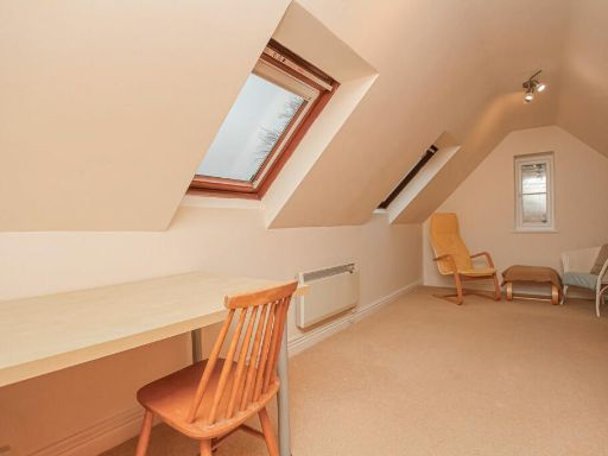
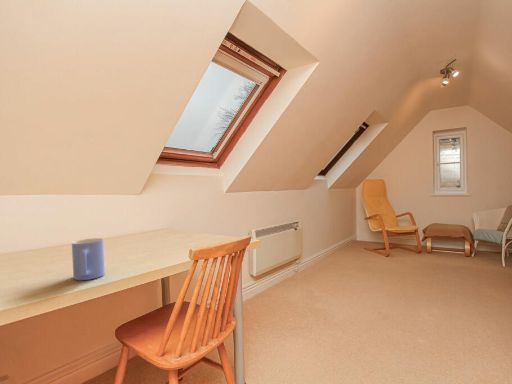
+ mug (85, 260)
